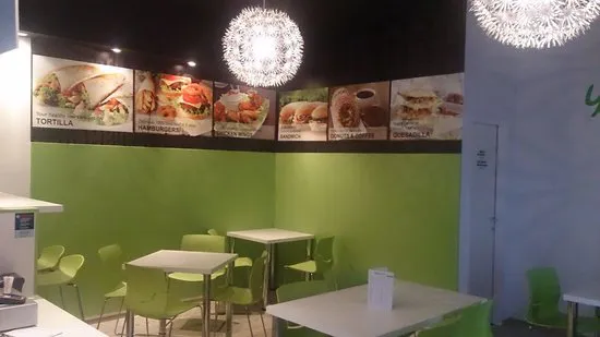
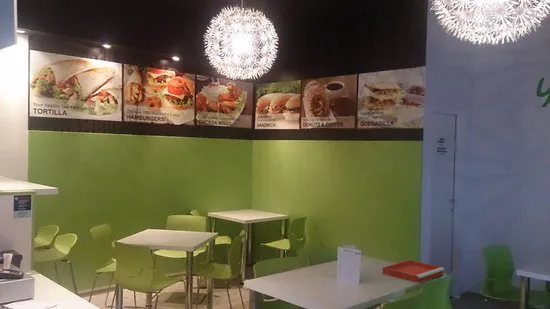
+ tray (413, 270)
